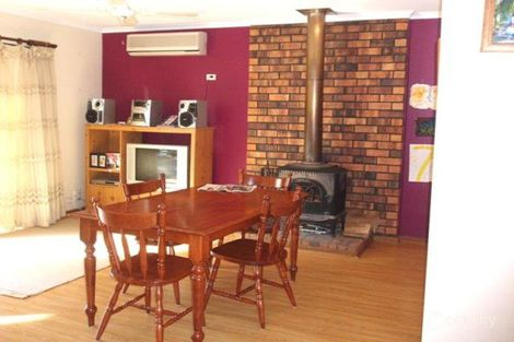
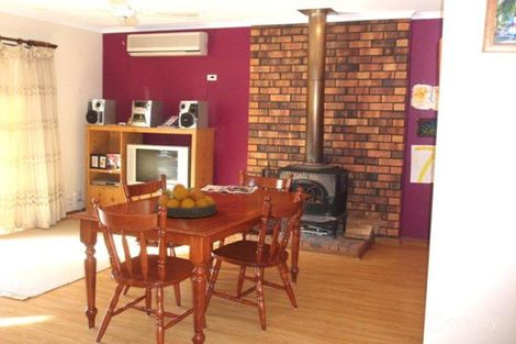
+ fruit bowl (186, 198)
